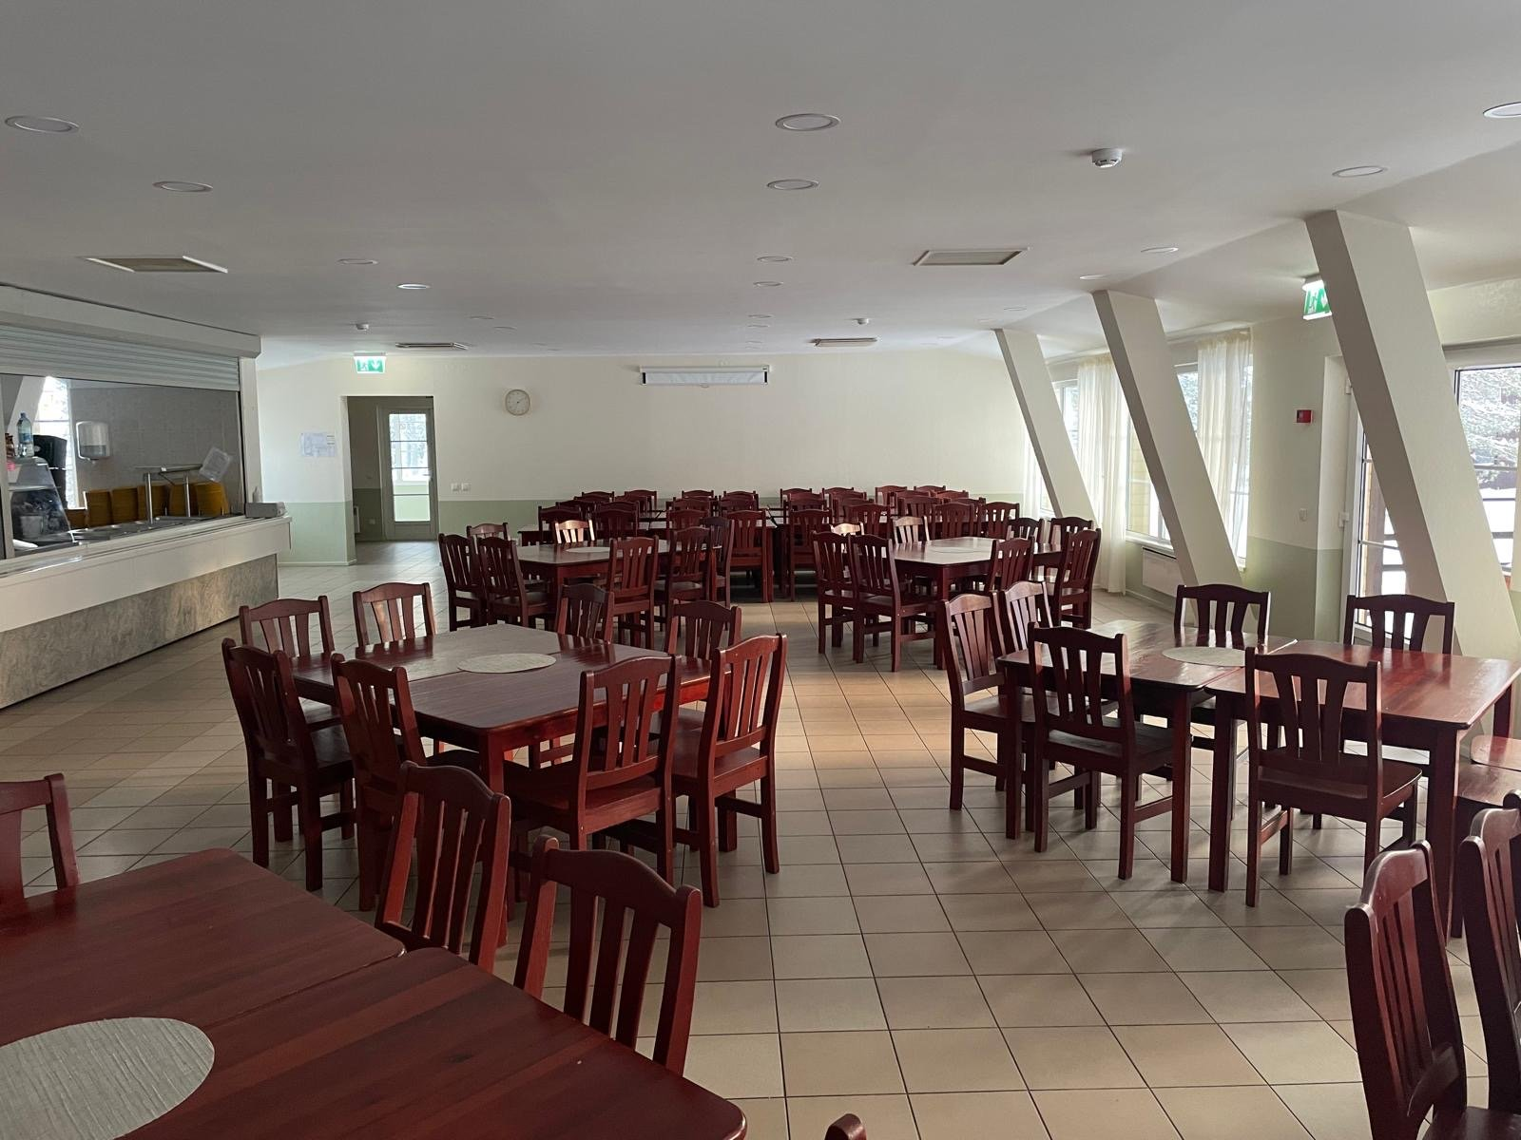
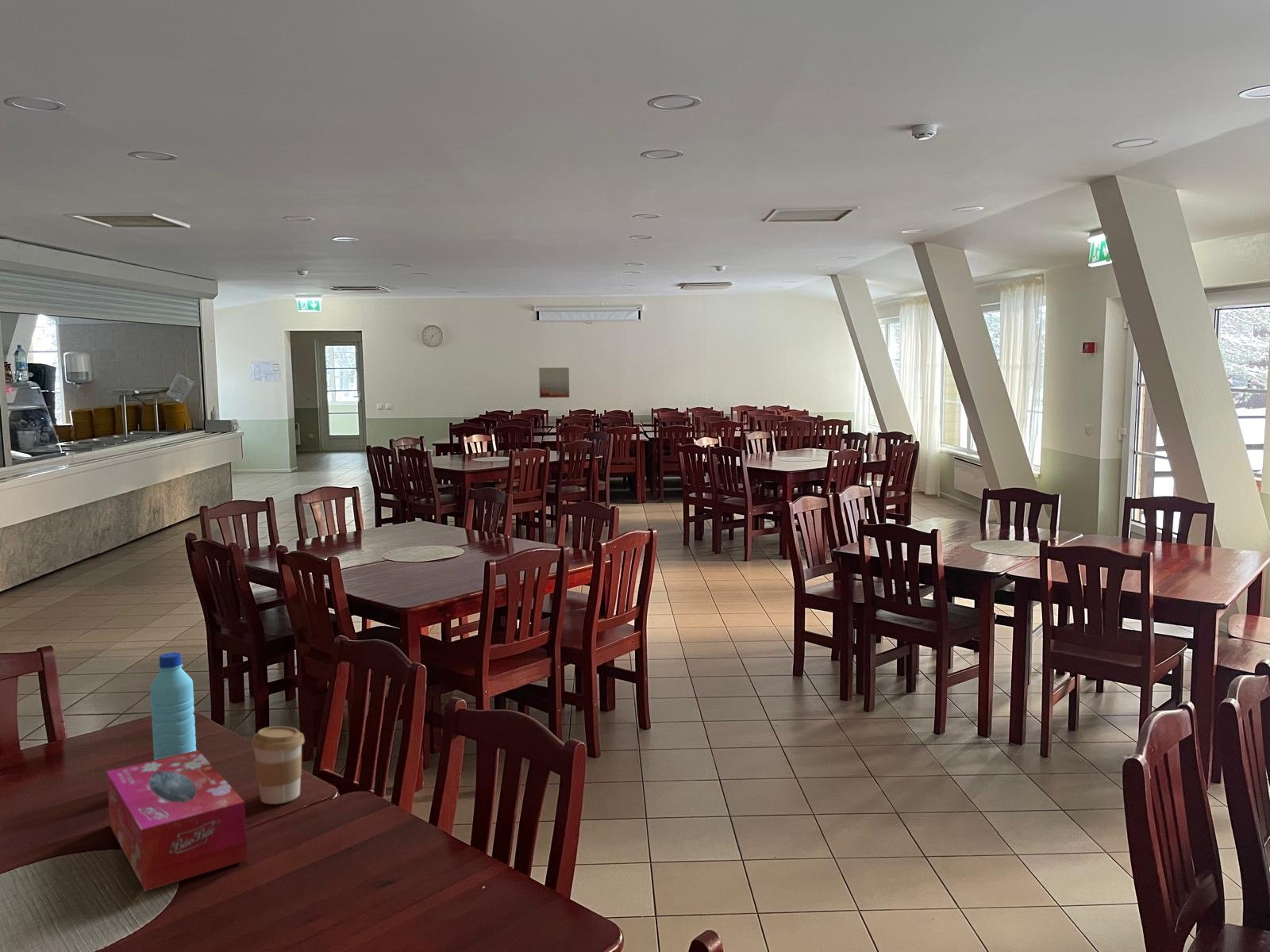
+ water bottle (173, 716)
+ coffee cup (279, 762)
+ tissue box (174, 814)
+ wall art (554, 382)
